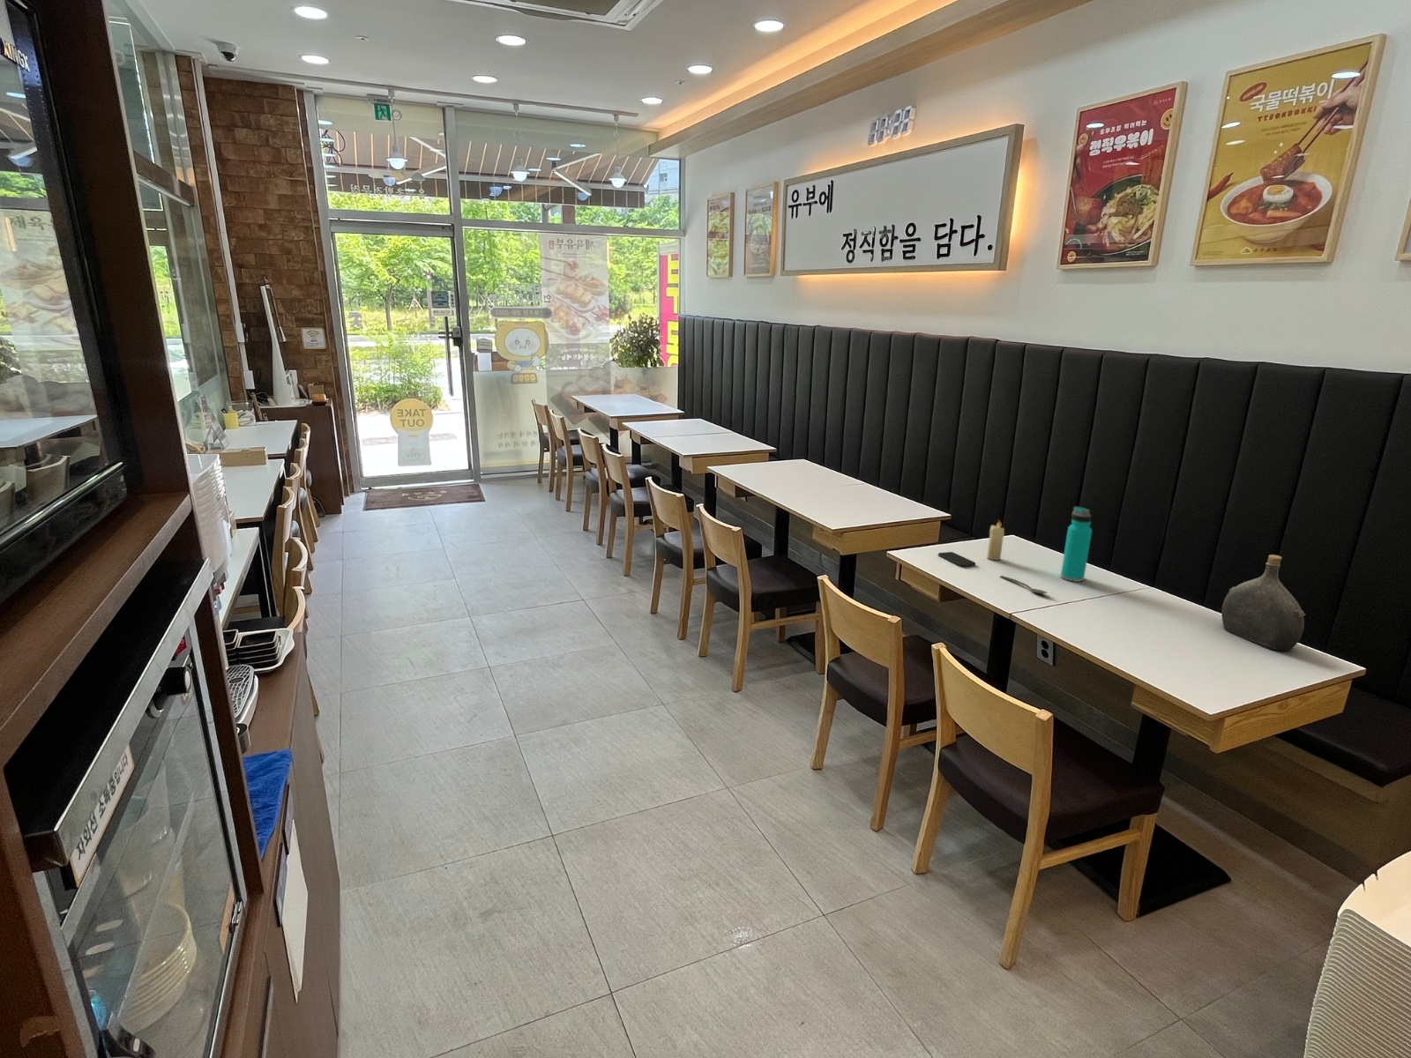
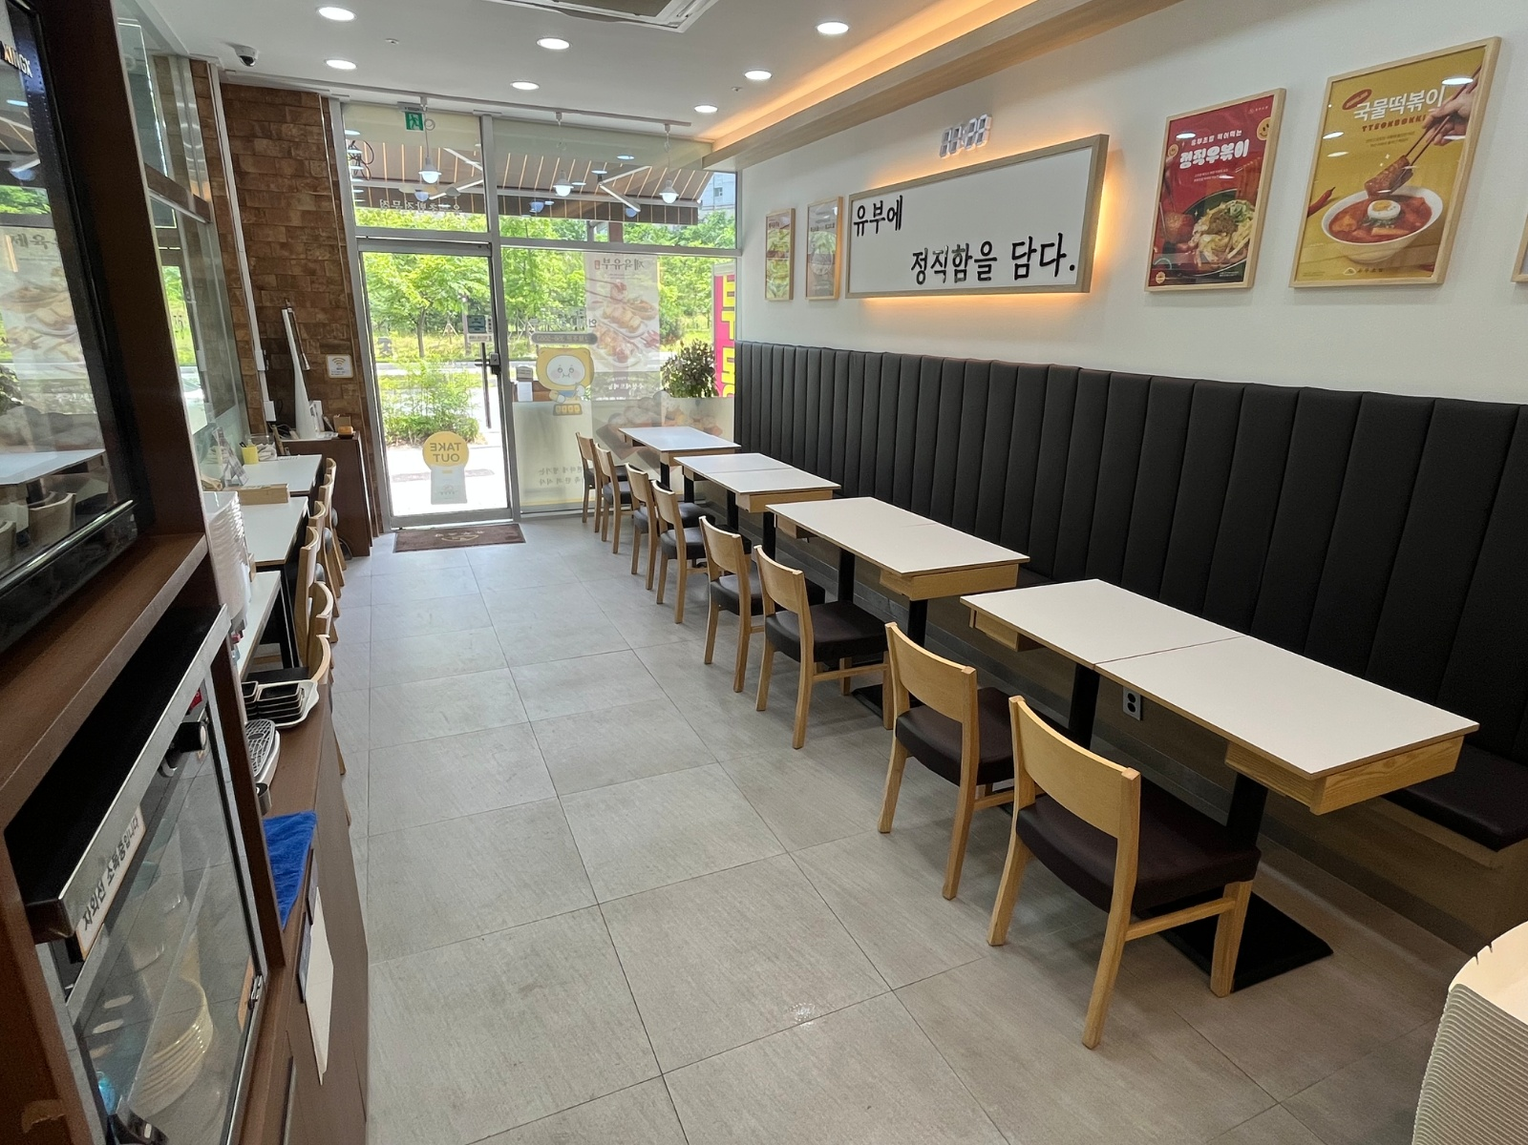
- candle (995, 539)
- water jug (1265, 597)
- water bottle (1078, 543)
- smartphone (955, 558)
- spoon (1022, 583)
